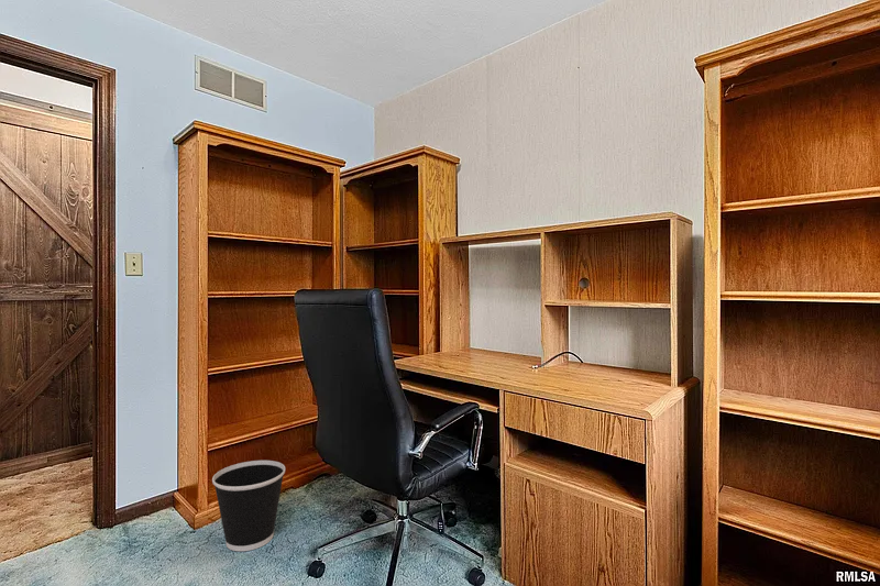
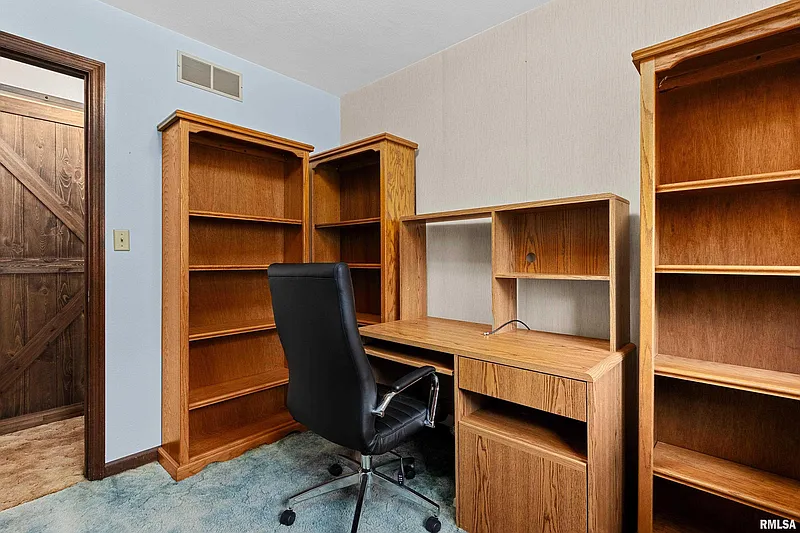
- wastebasket (250, 505)
